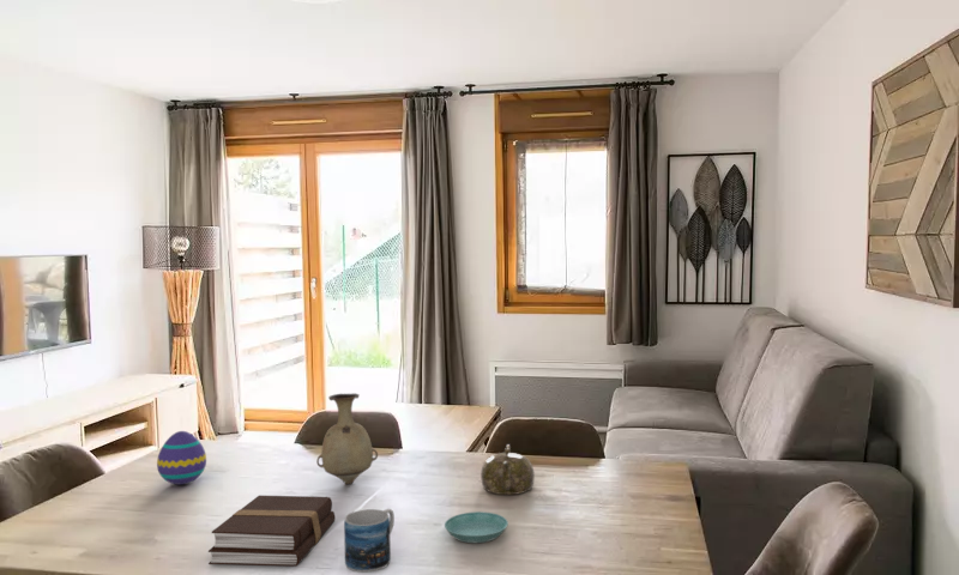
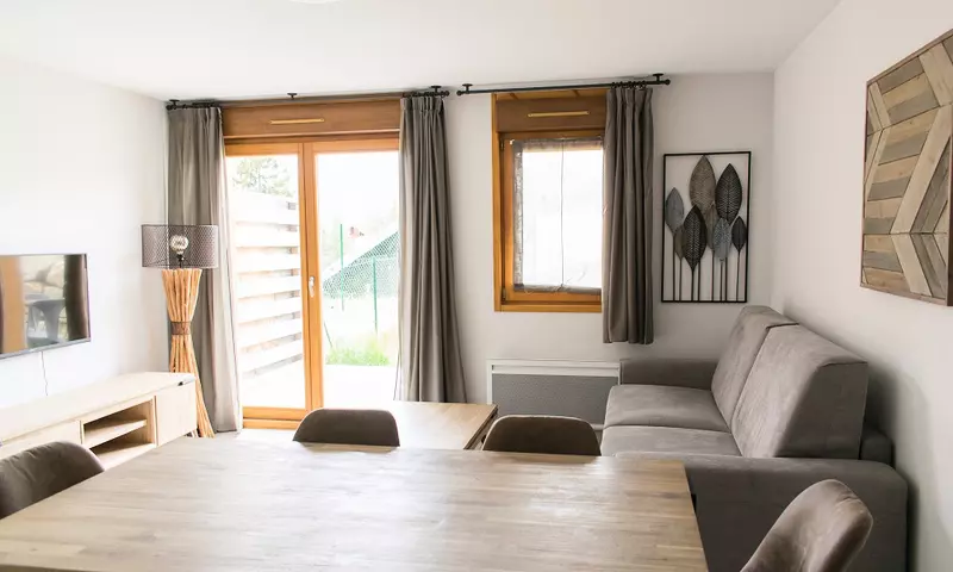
- decorative egg (181, 456)
- teapot (507, 468)
- book (276, 527)
- mug (374, 535)
- saucer (476, 528)
- vase (346, 438)
